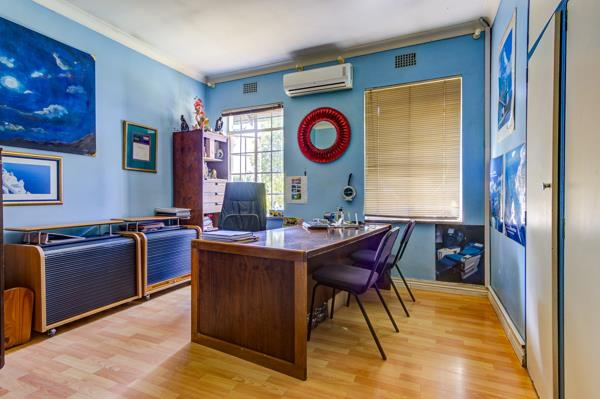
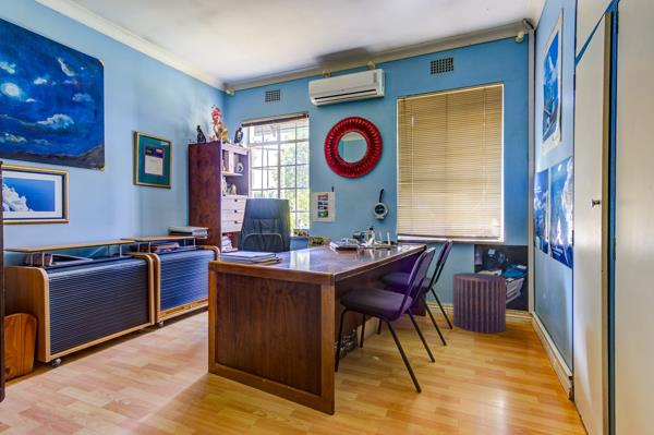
+ pouf (479, 301)
